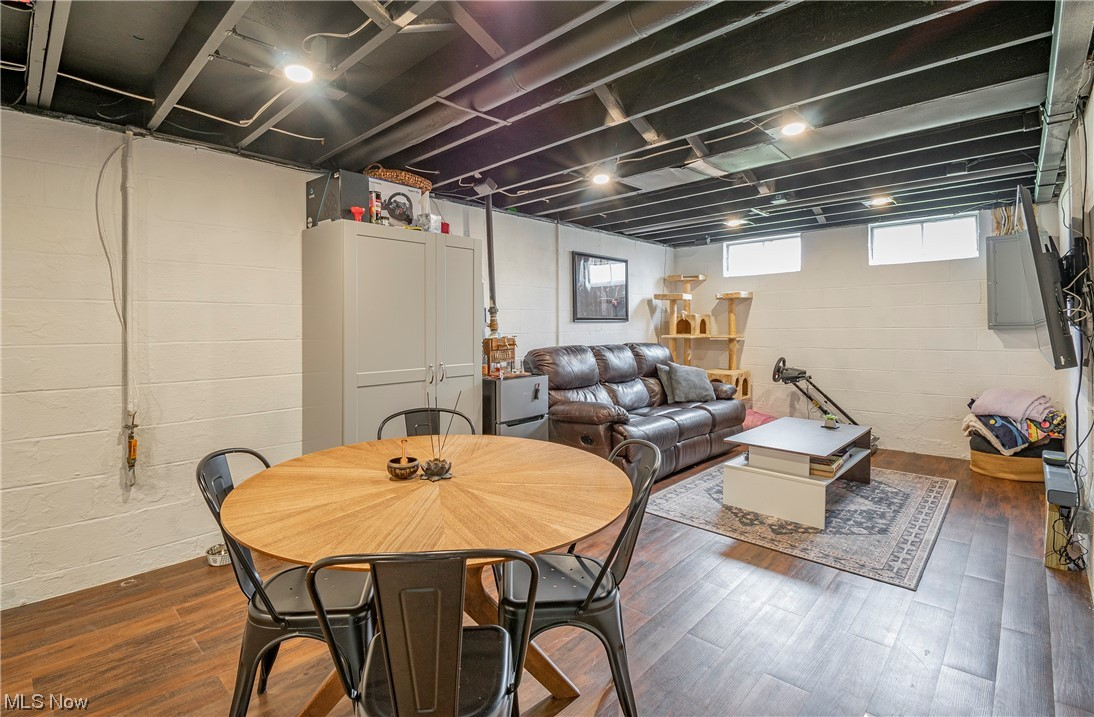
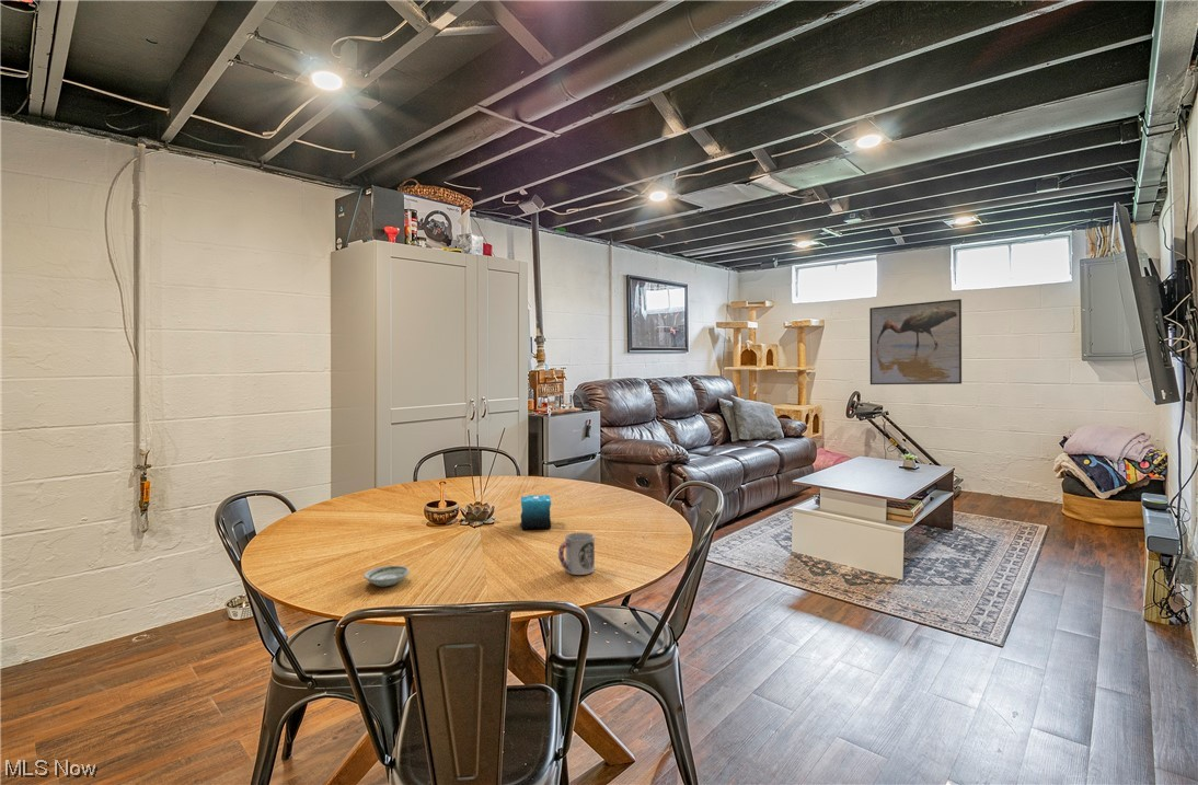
+ candle (535, 506)
+ saucer (387, 577)
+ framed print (913, 344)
+ cup (575, 554)
